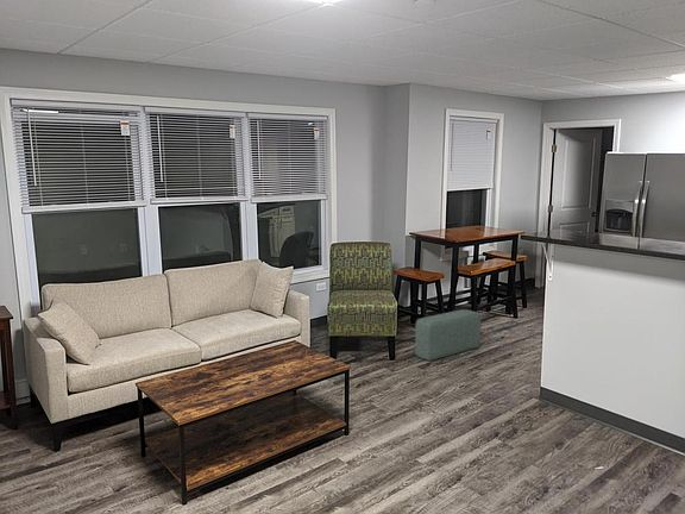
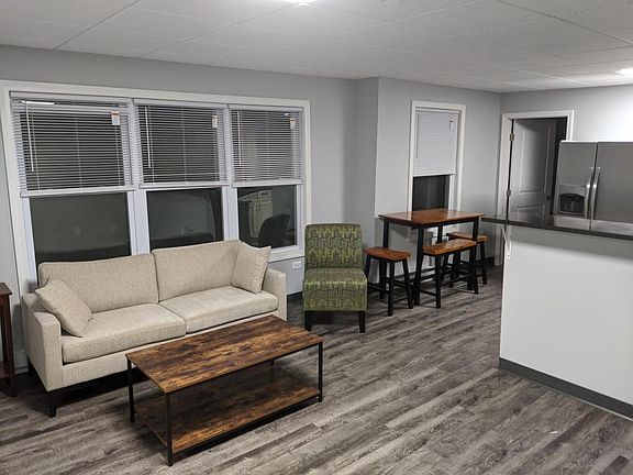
- pouf (447, 333)
